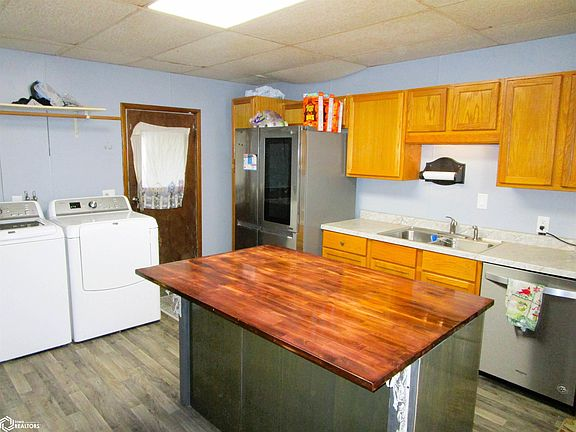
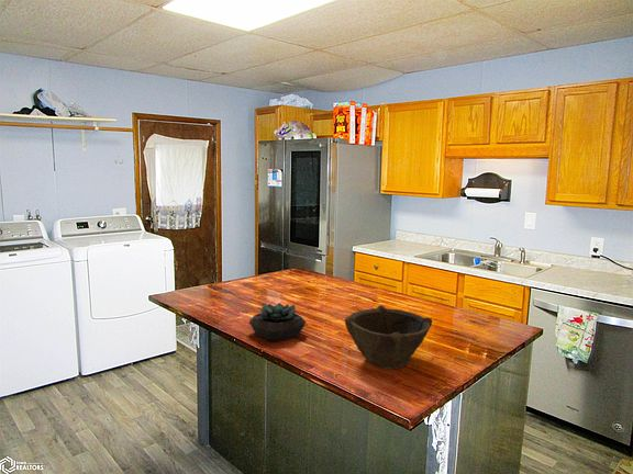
+ succulent plant (277, 319)
+ bowl (388, 338)
